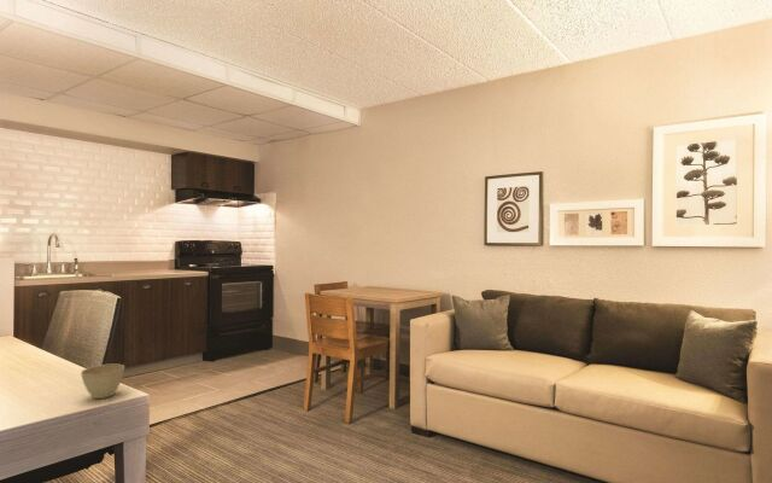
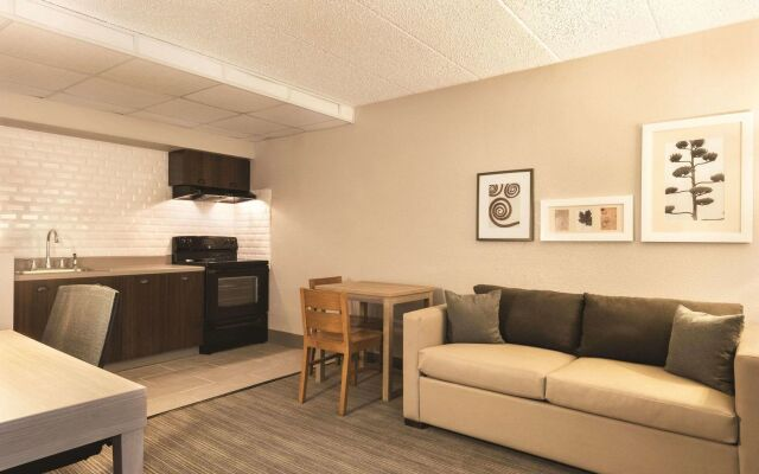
- flower pot (103, 382)
